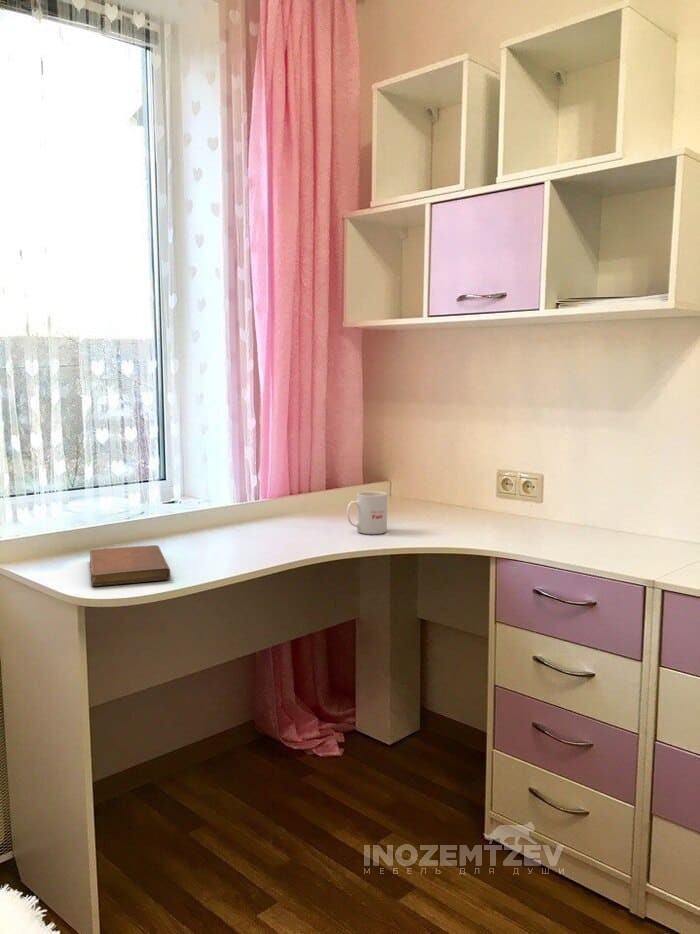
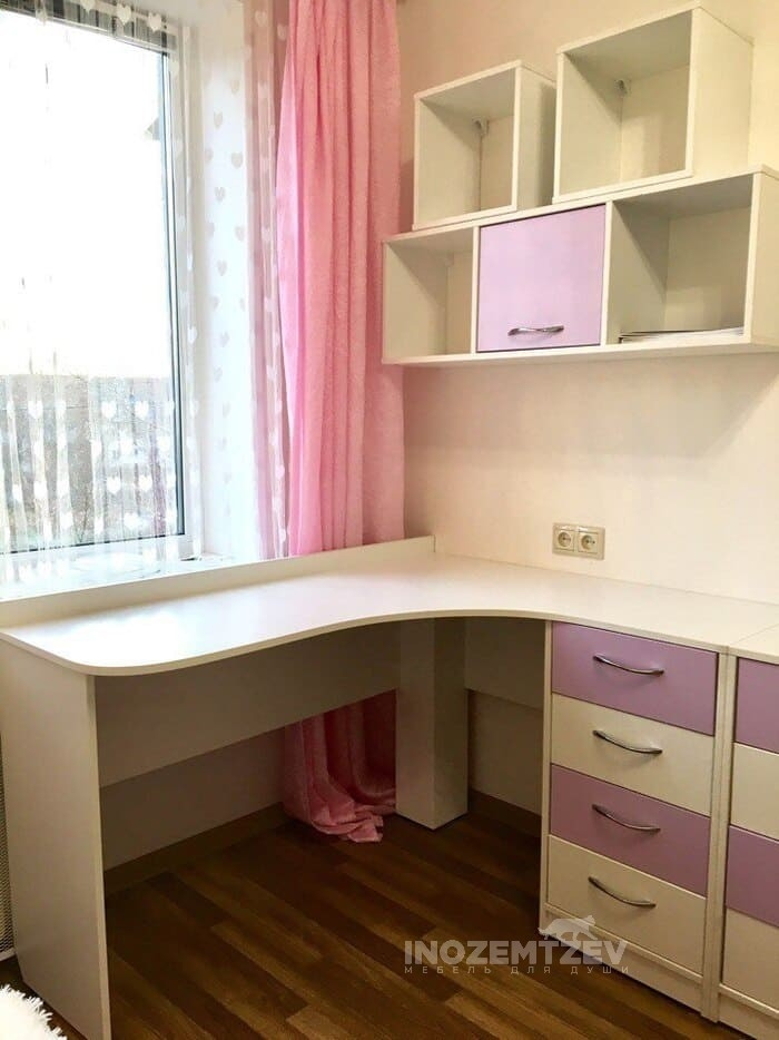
- notebook (128, 563)
- mug (366, 512)
